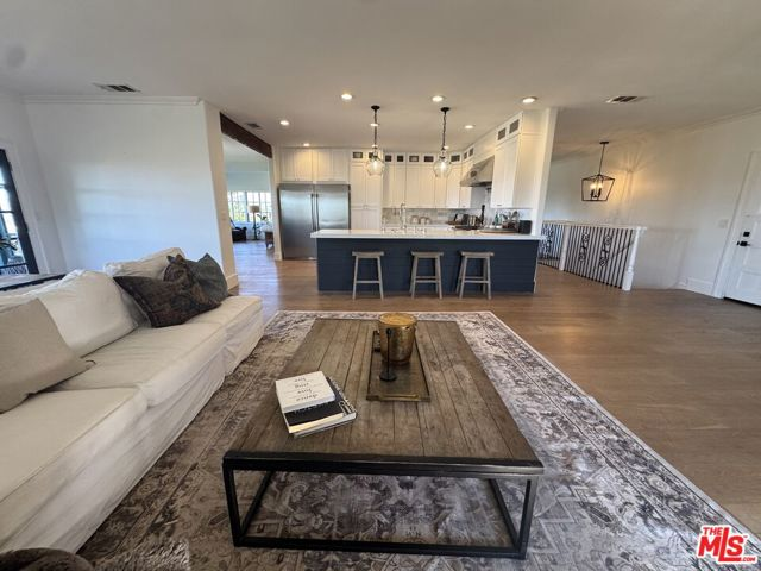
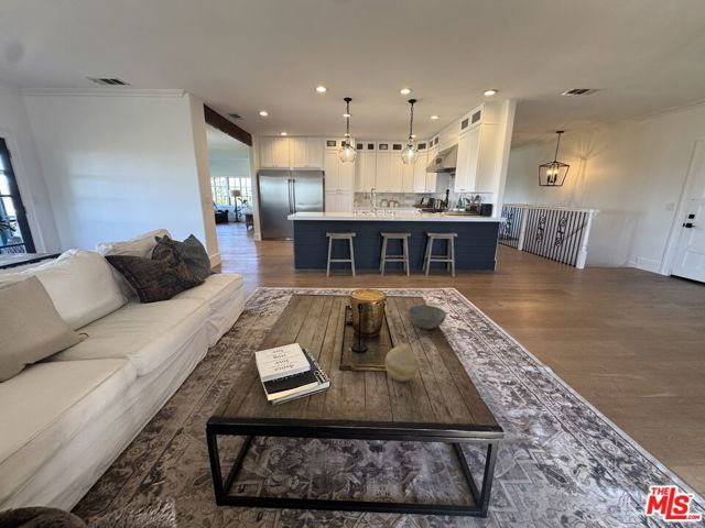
+ decorative ball (401, 363)
+ bowl (426, 318)
